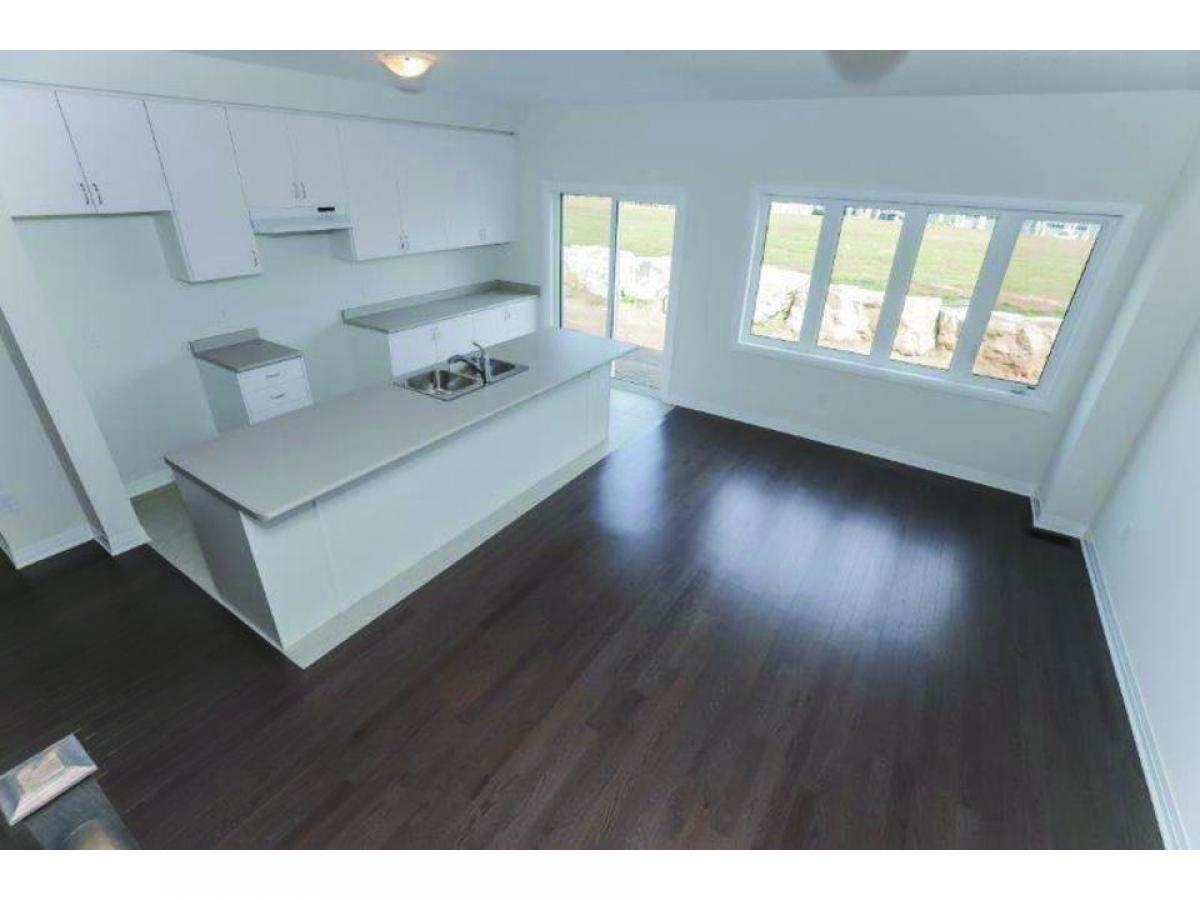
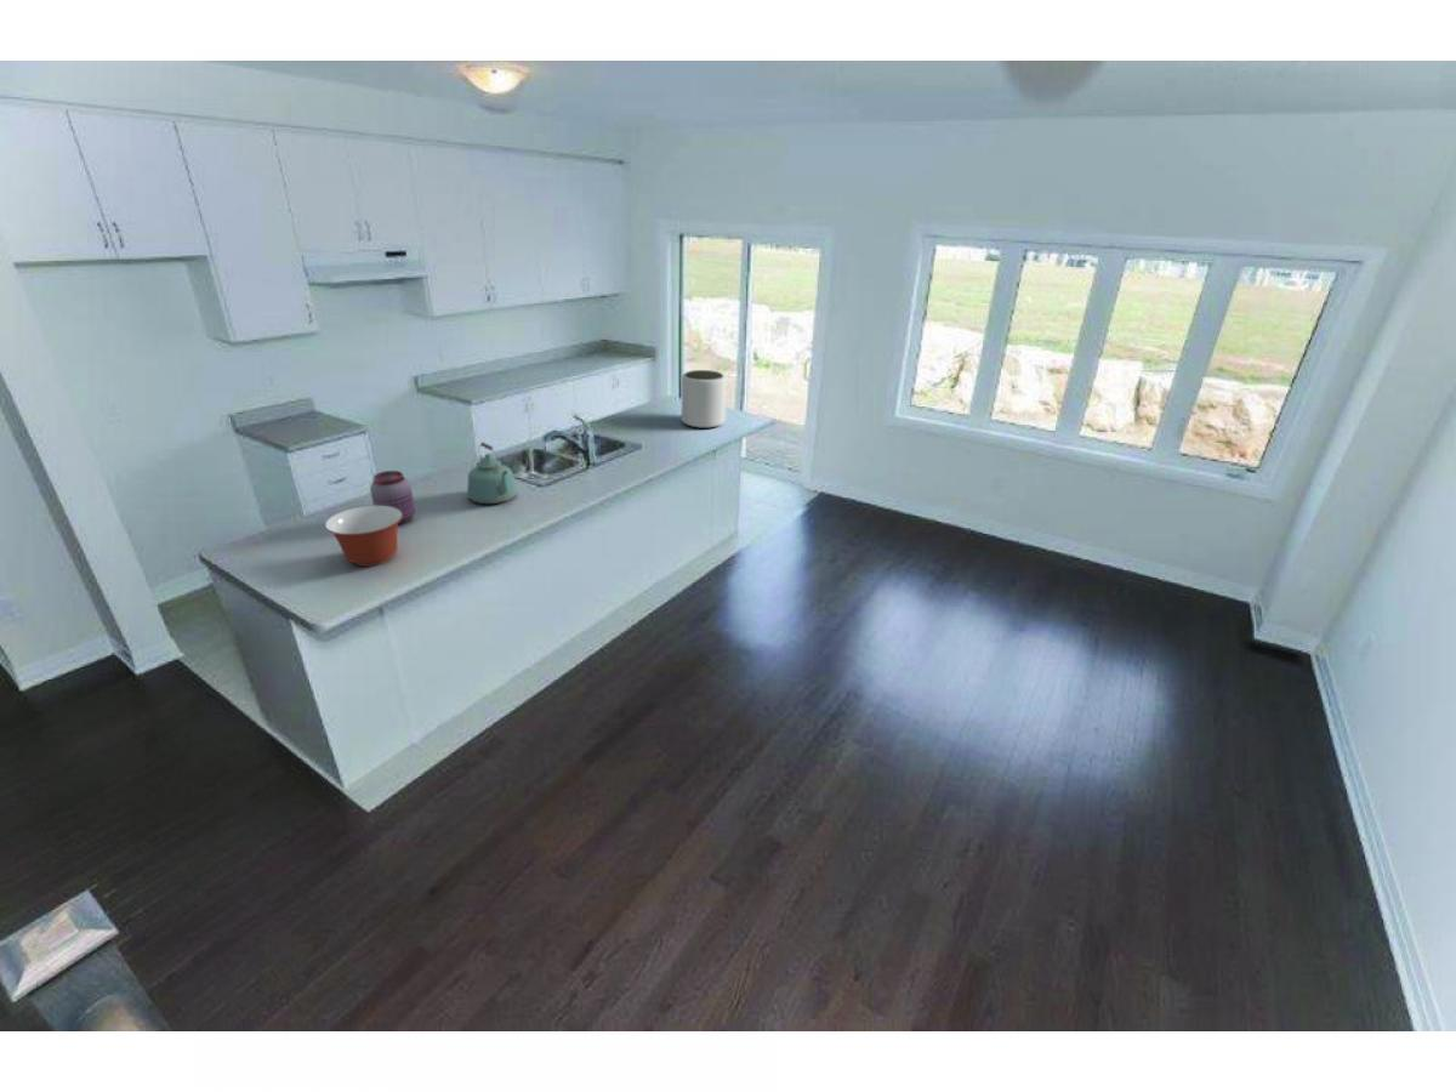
+ mixing bowl (368, 539)
+ jar (392, 497)
+ kettle (491, 472)
+ plant pot (703, 398)
